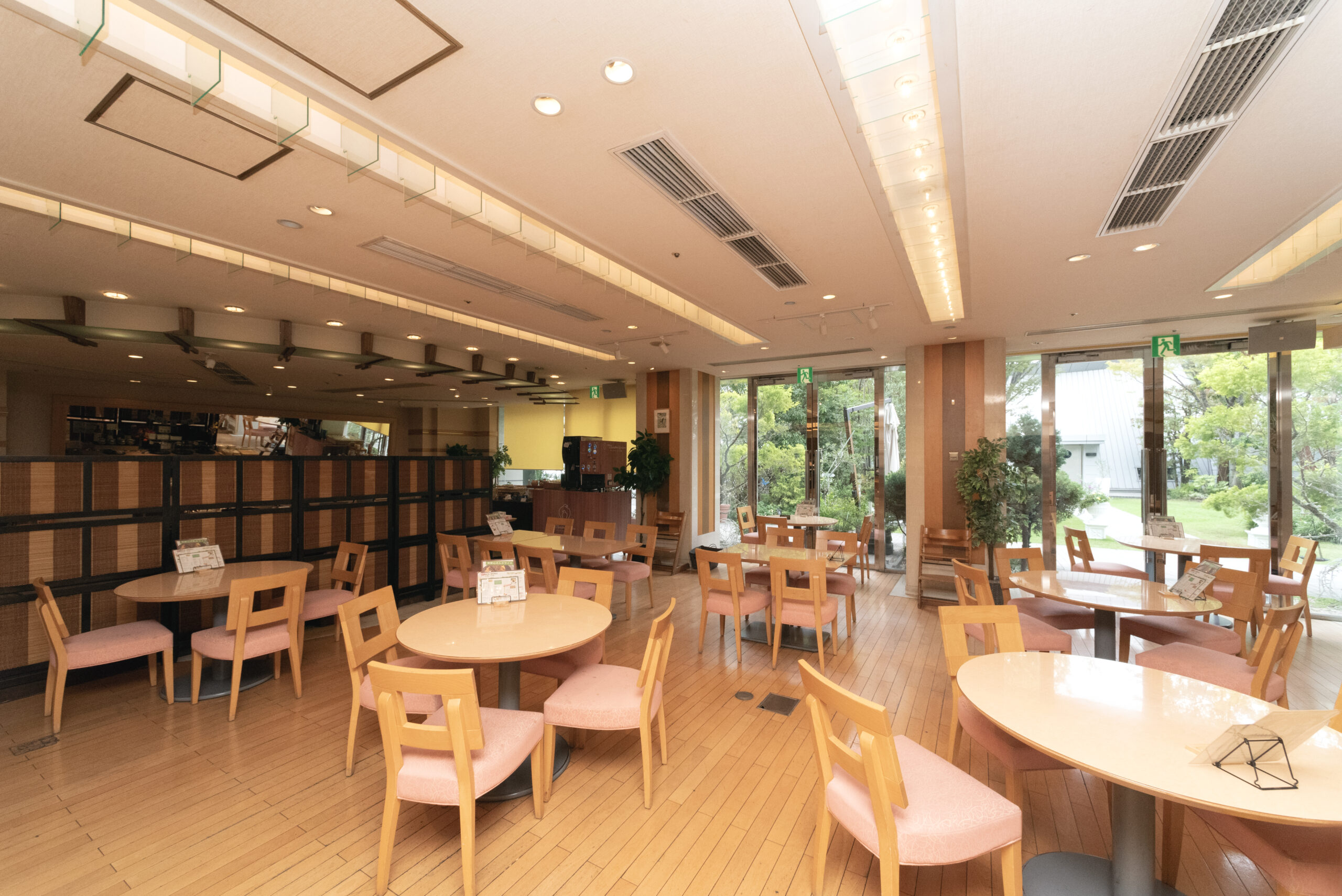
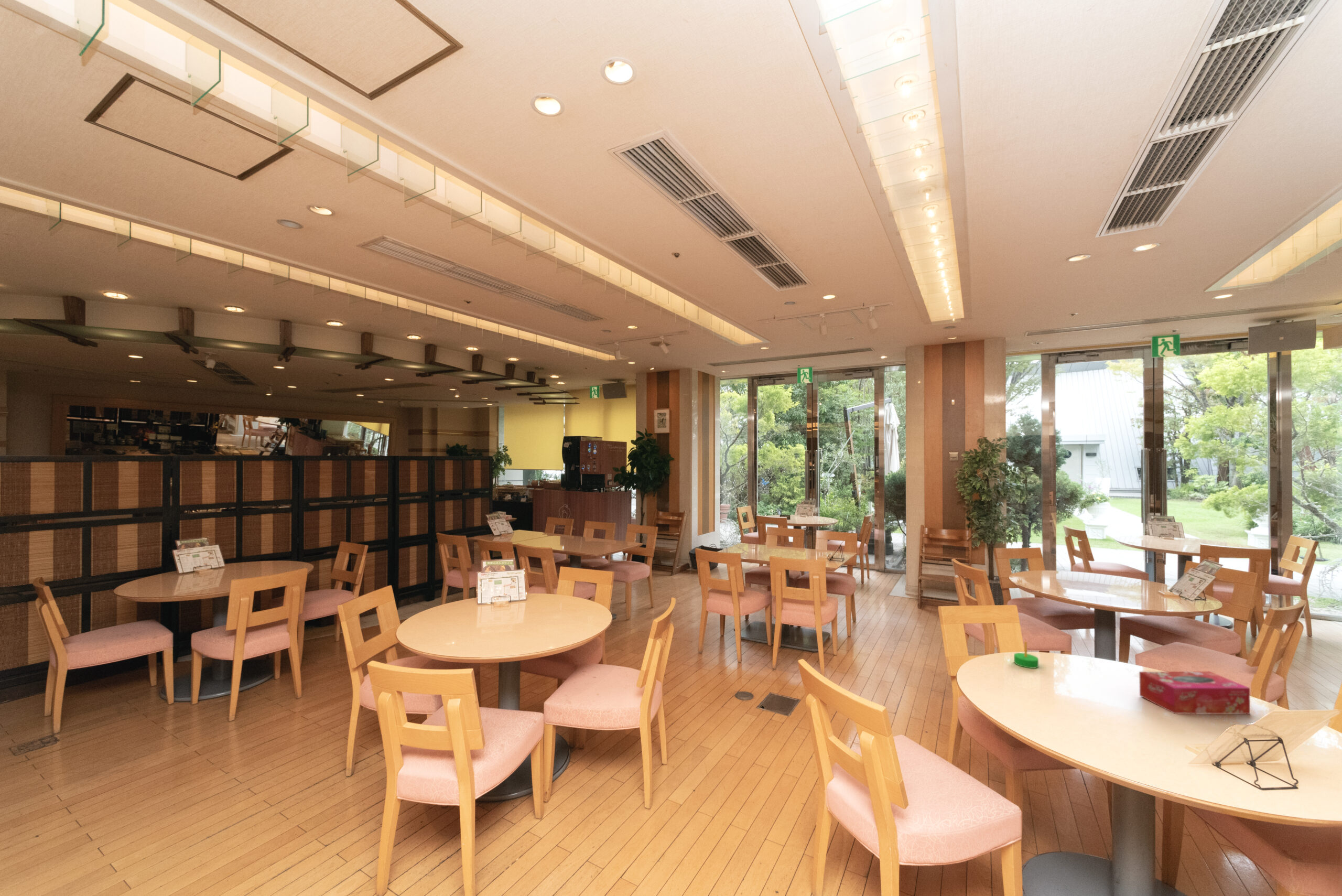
+ candle (1026, 651)
+ tissue box (1193, 692)
